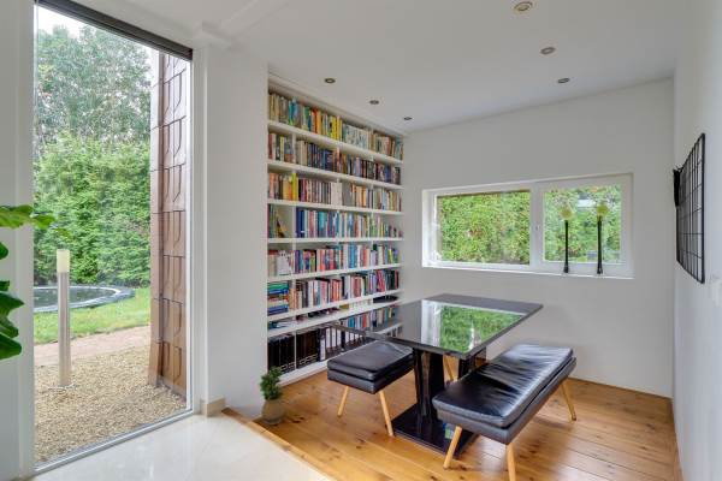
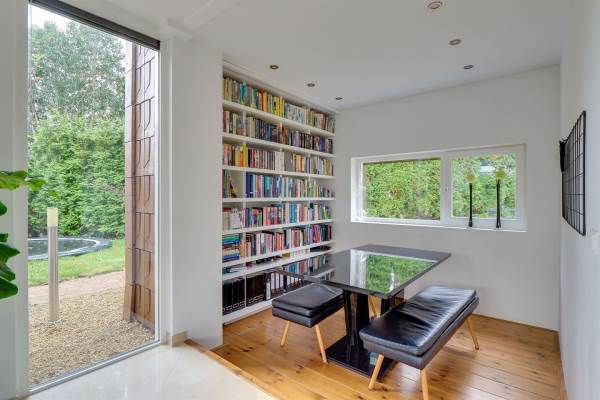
- potted plant (270, 393)
